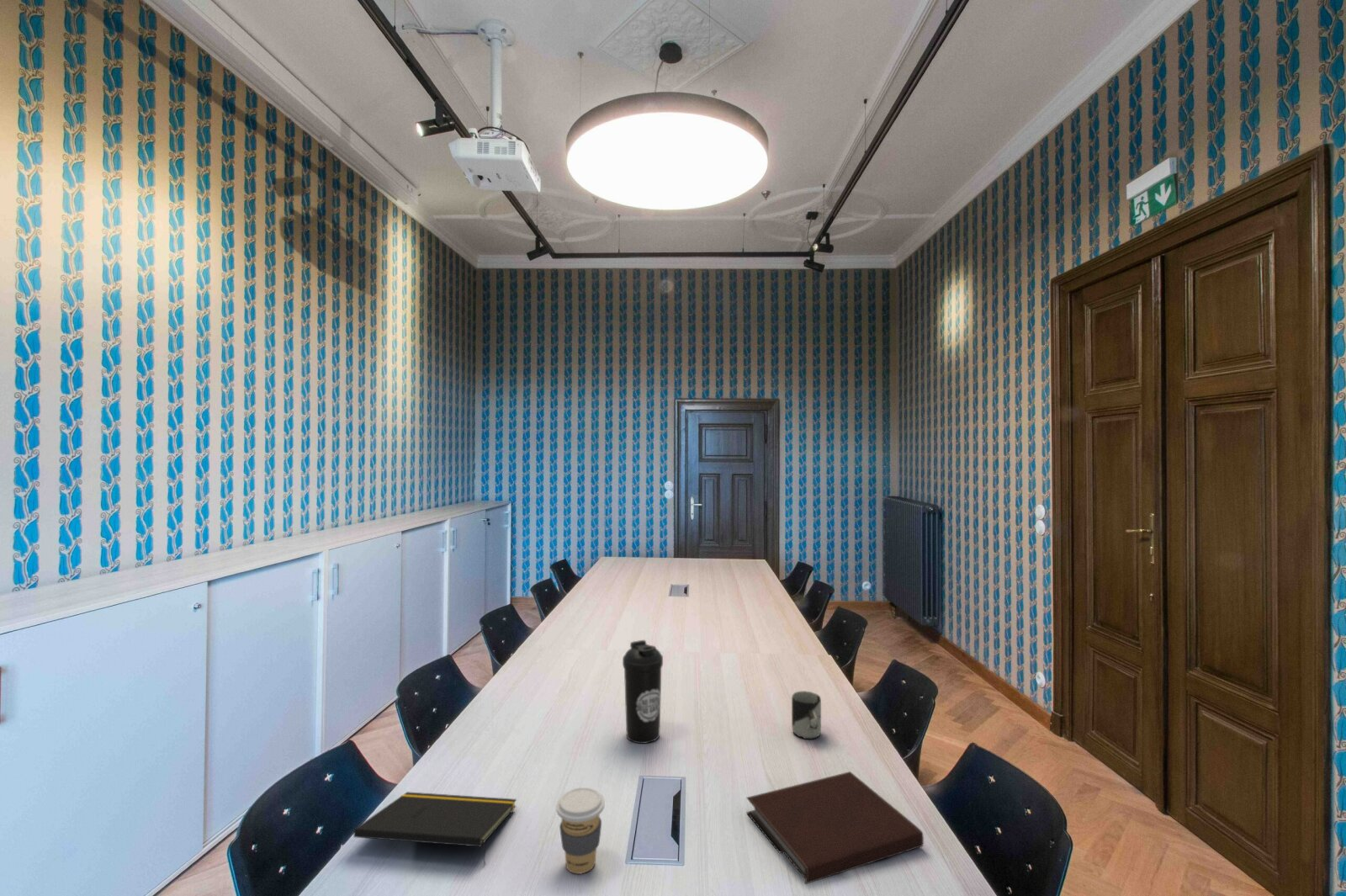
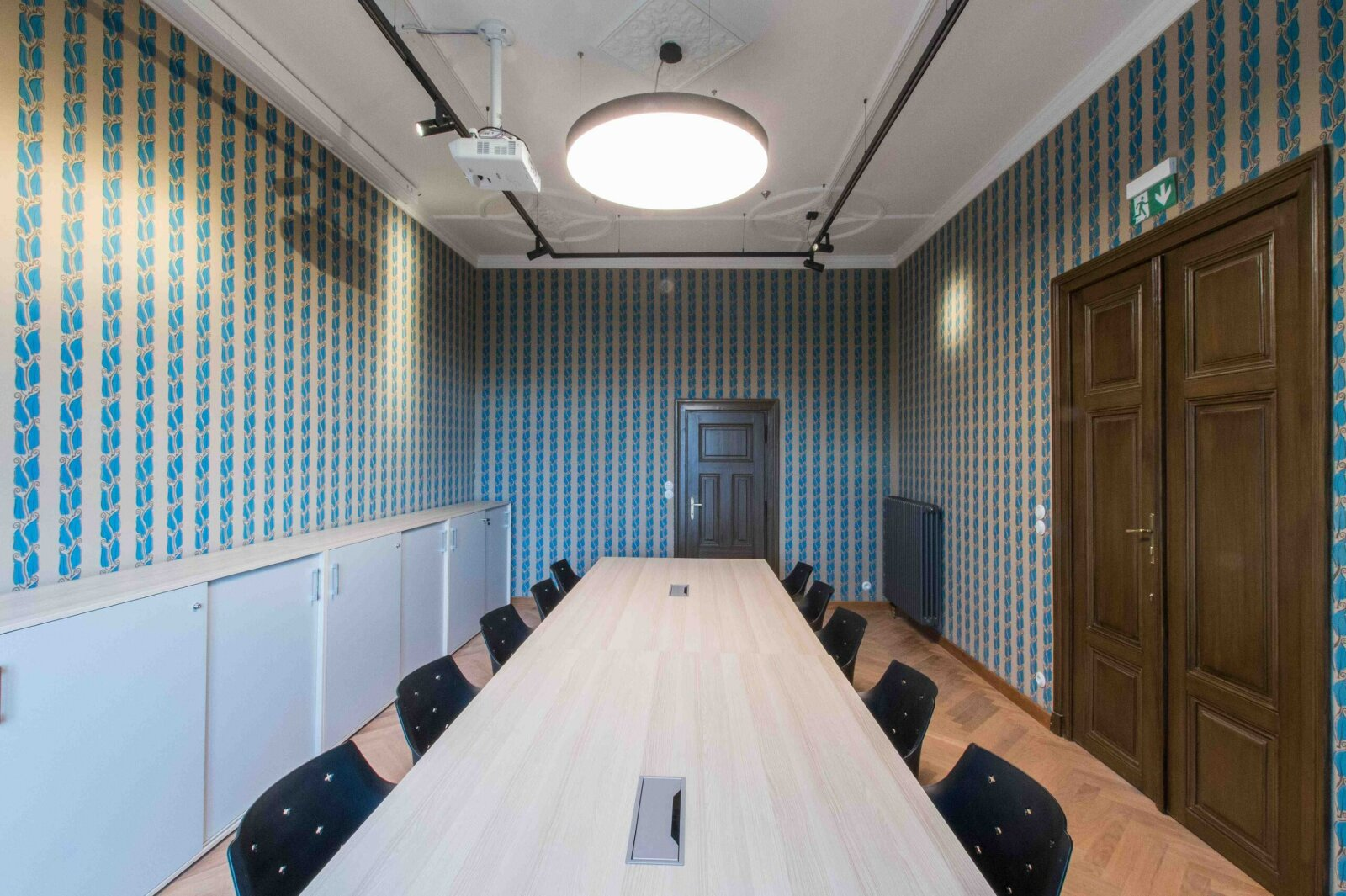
- cup (808, 717)
- water bottle (643, 689)
- notebook (830, 821)
- coffee cup (580, 830)
- notepad (440, 817)
